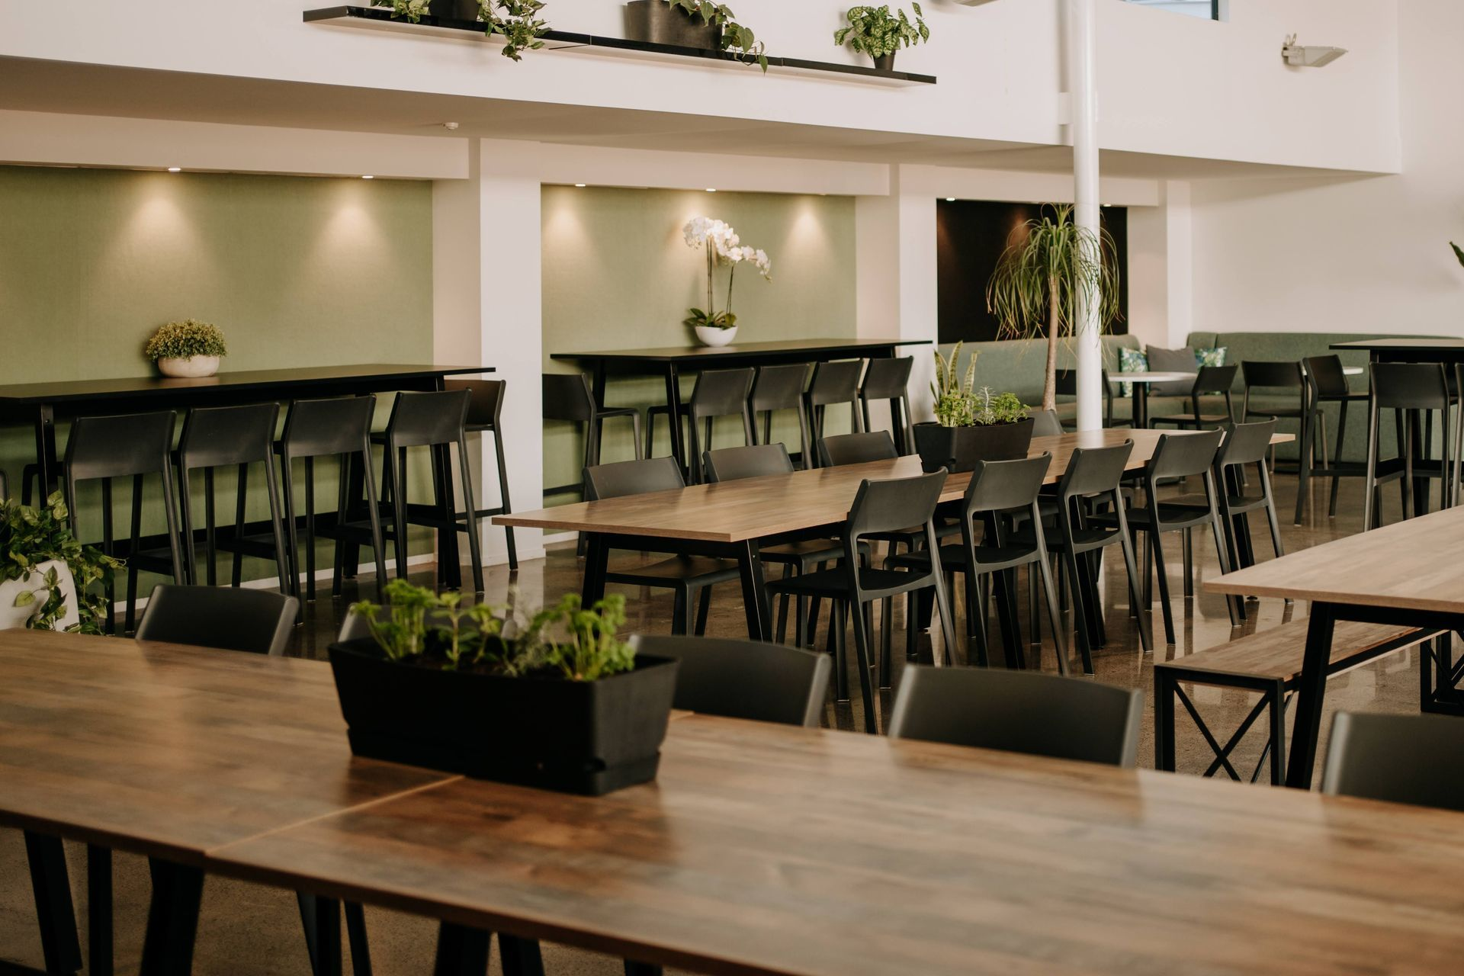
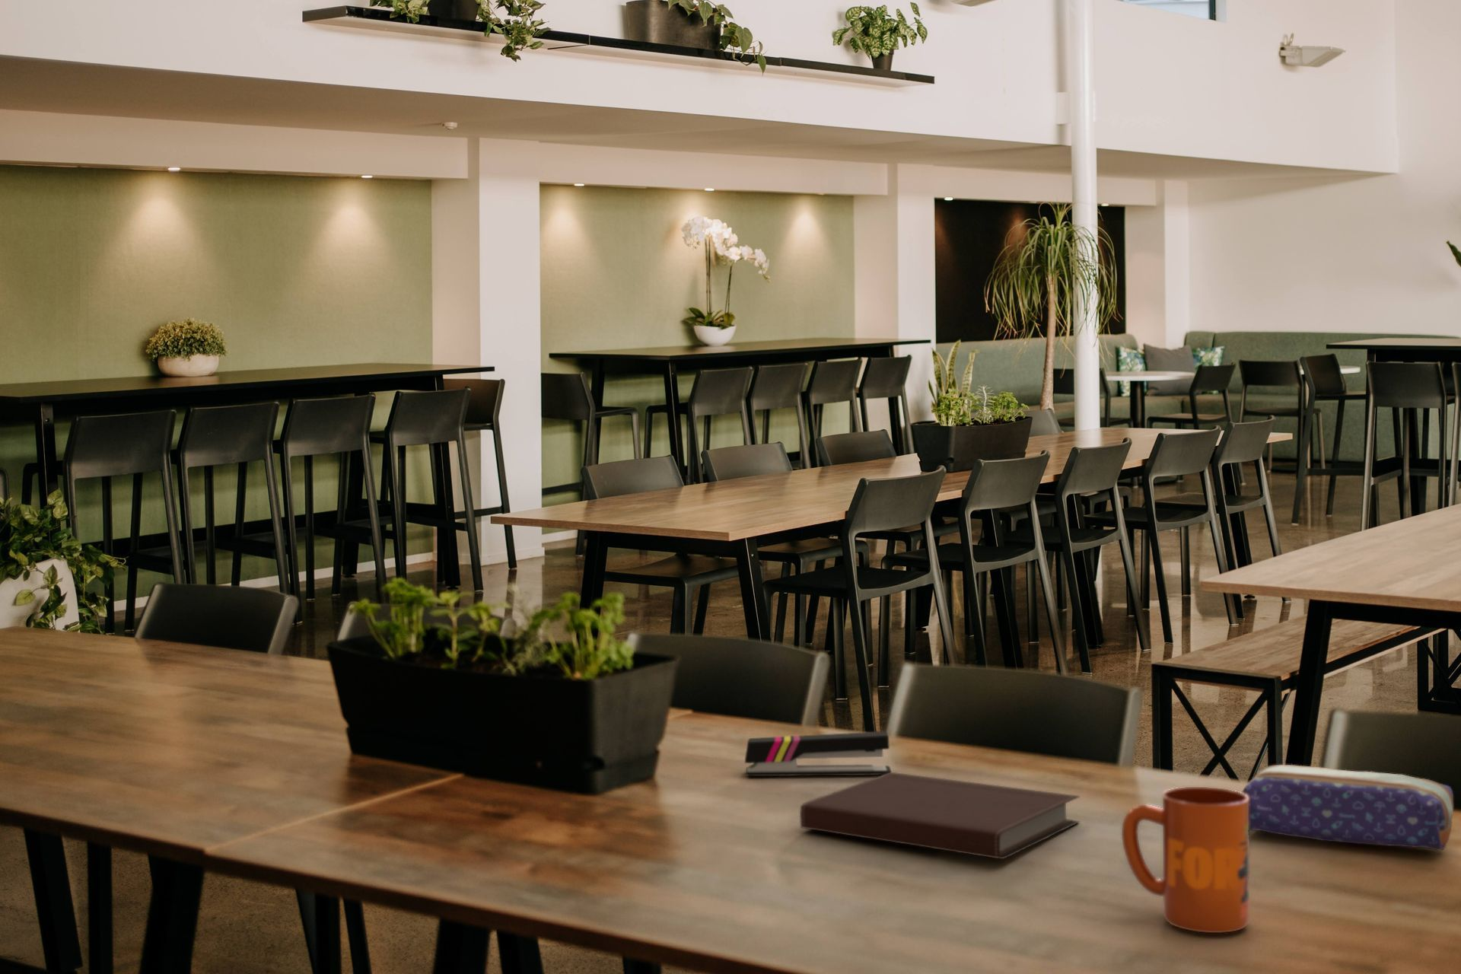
+ notebook (940, 813)
+ mug (1184, 857)
+ pencil case (1344, 804)
+ stapler (817, 753)
